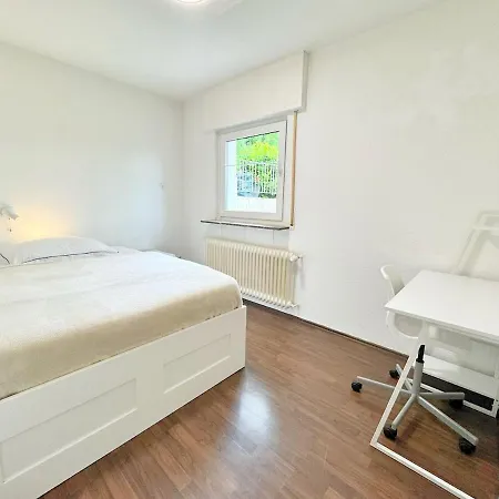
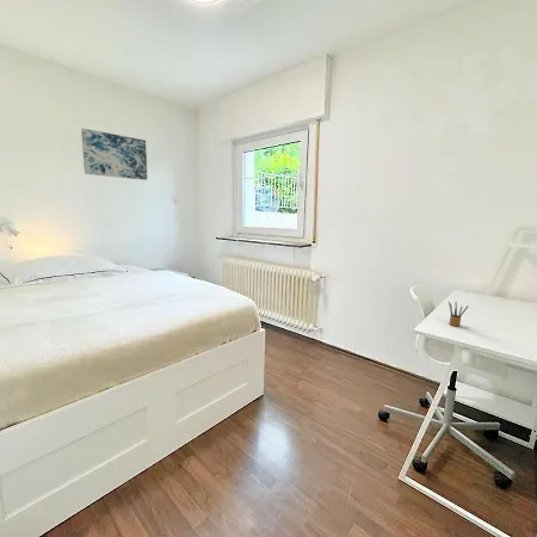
+ wall art (116, 155)
+ pencil box (456, 314)
